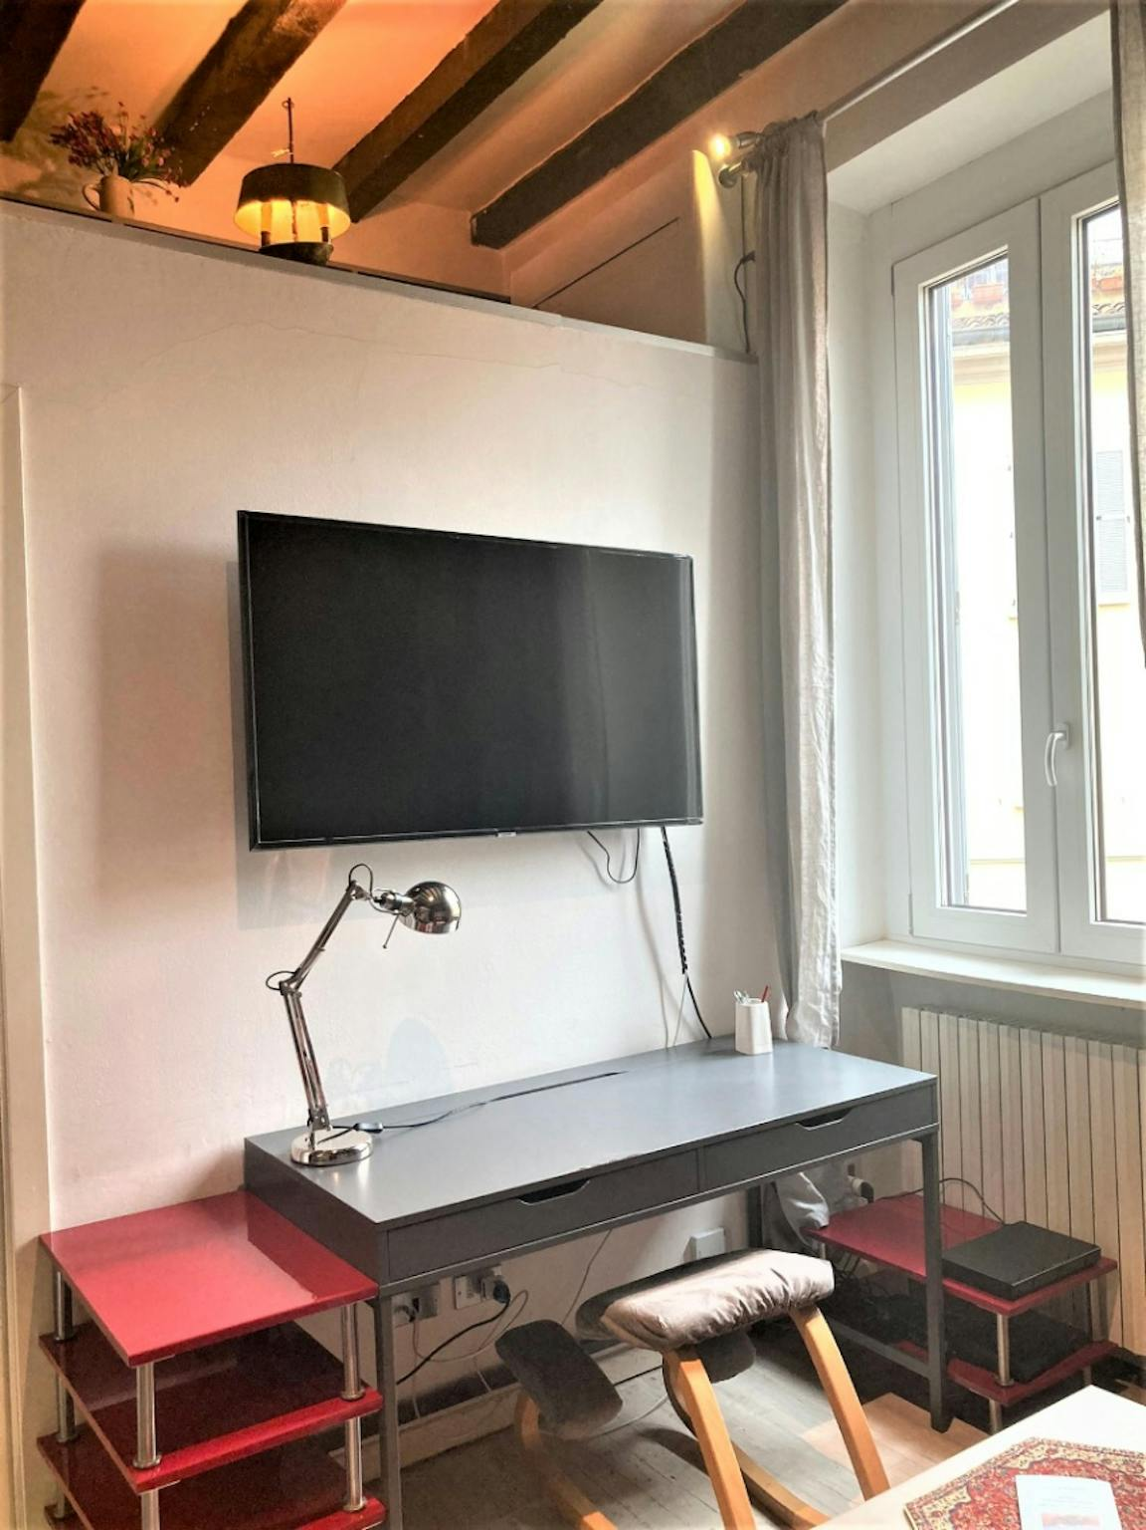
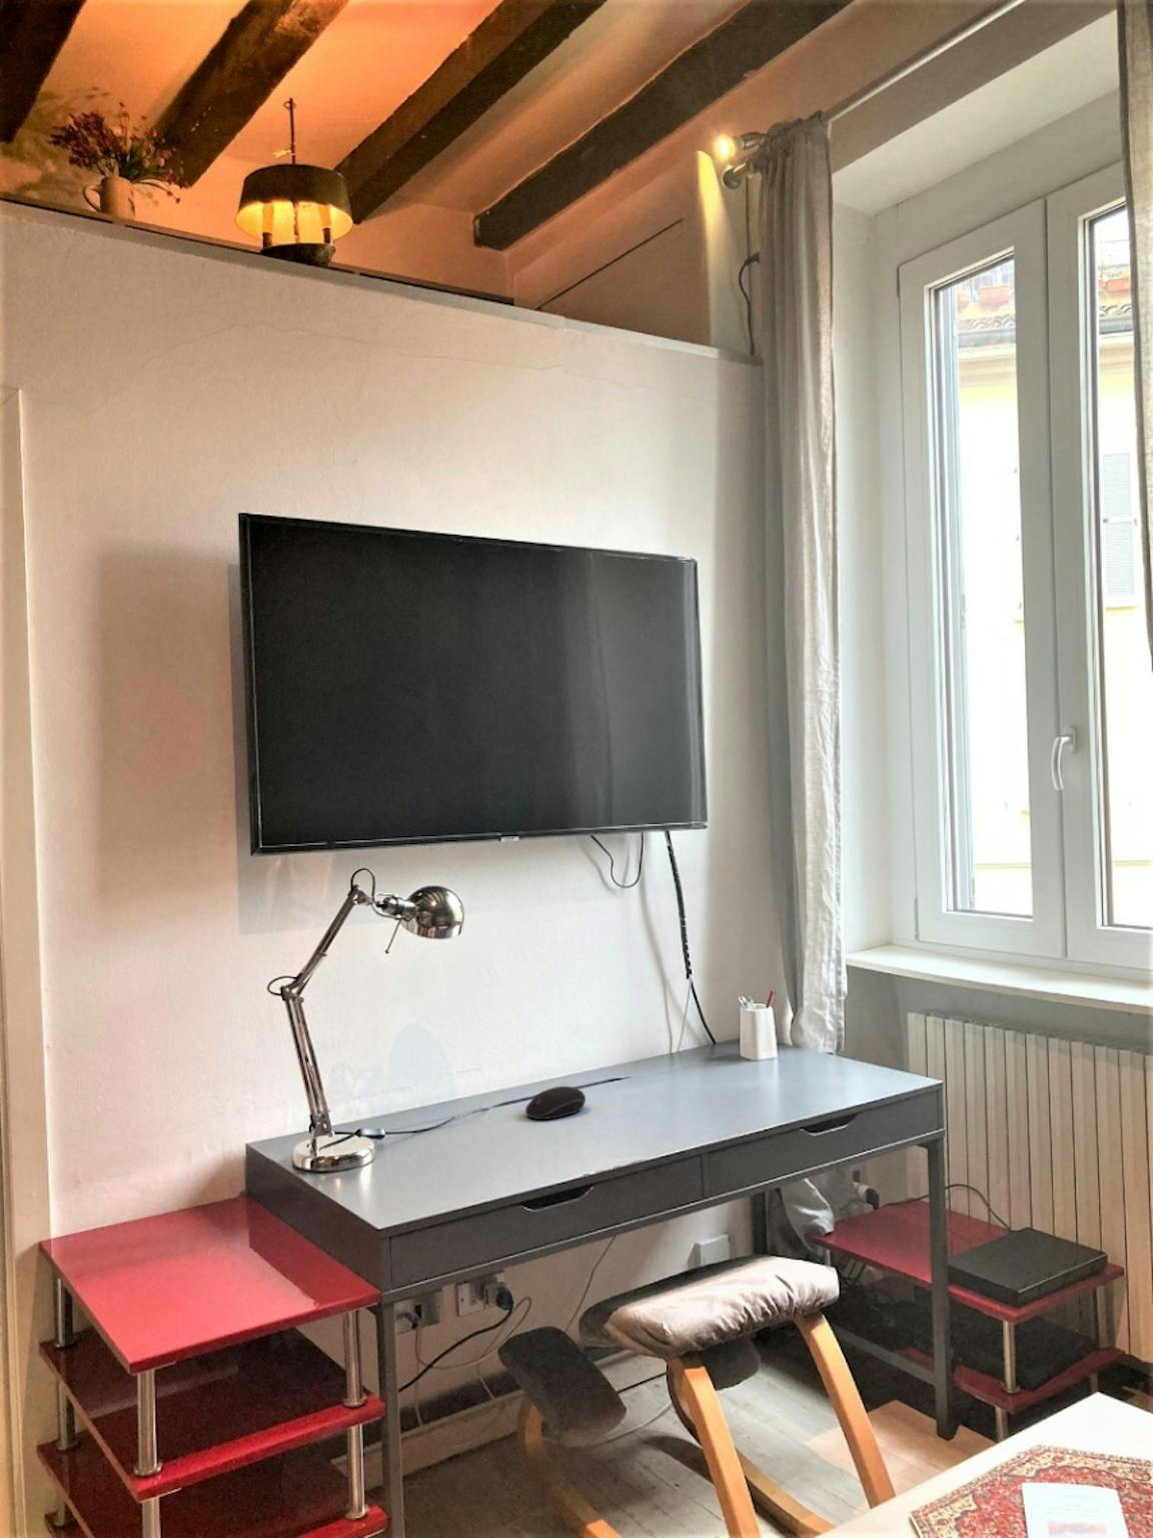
+ computer mouse (556, 1101)
